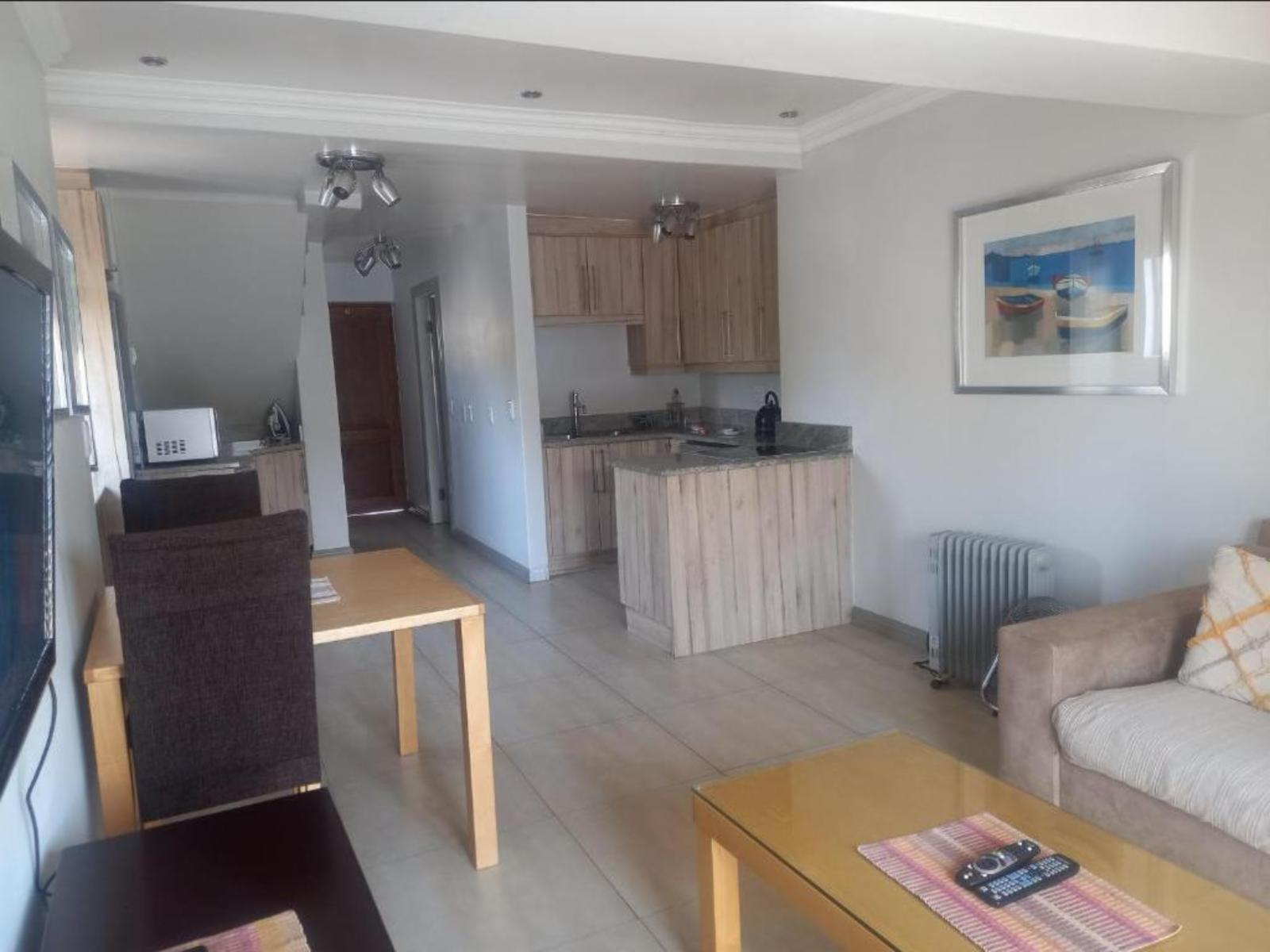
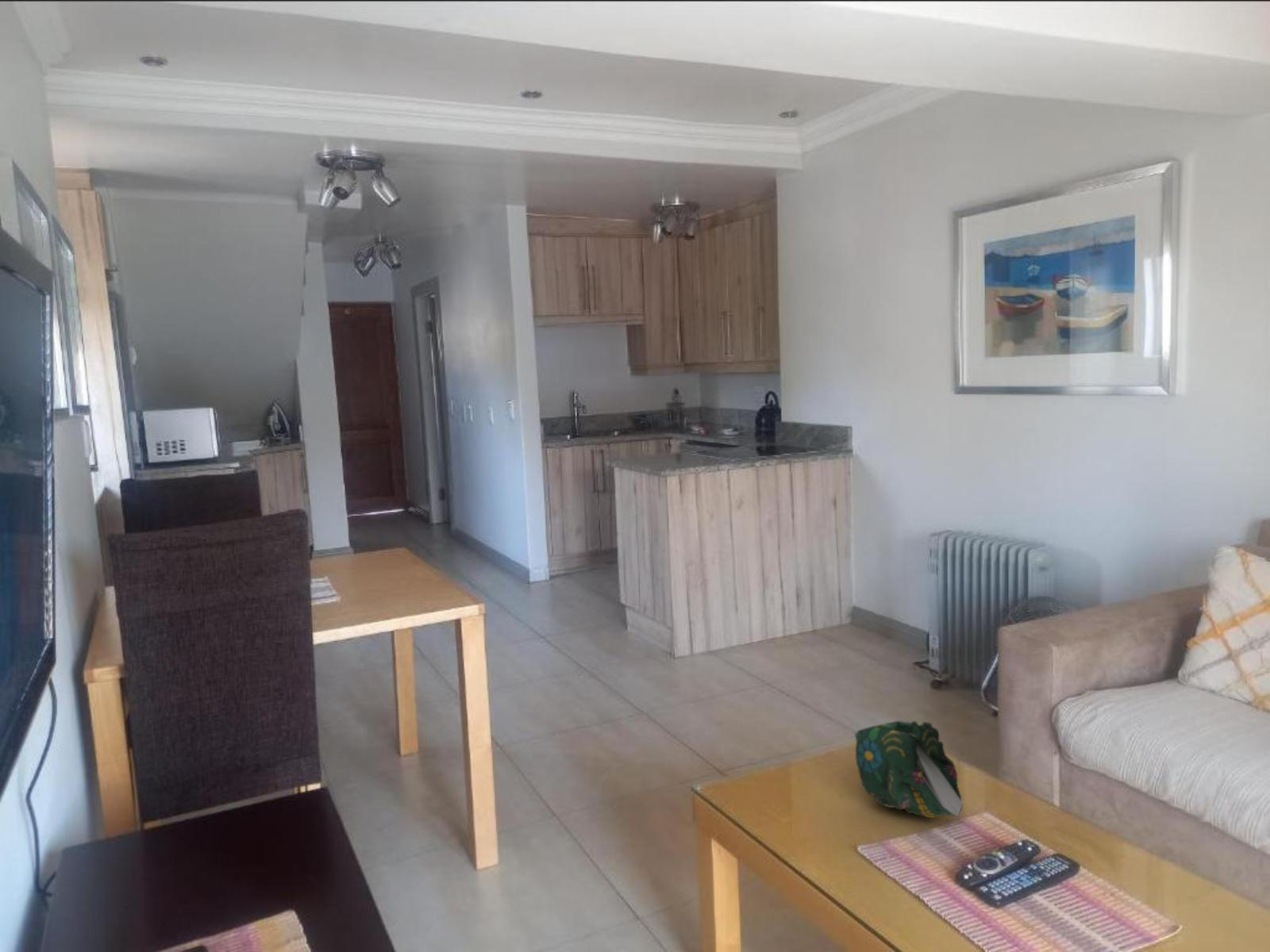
+ decorative bowl (907, 766)
